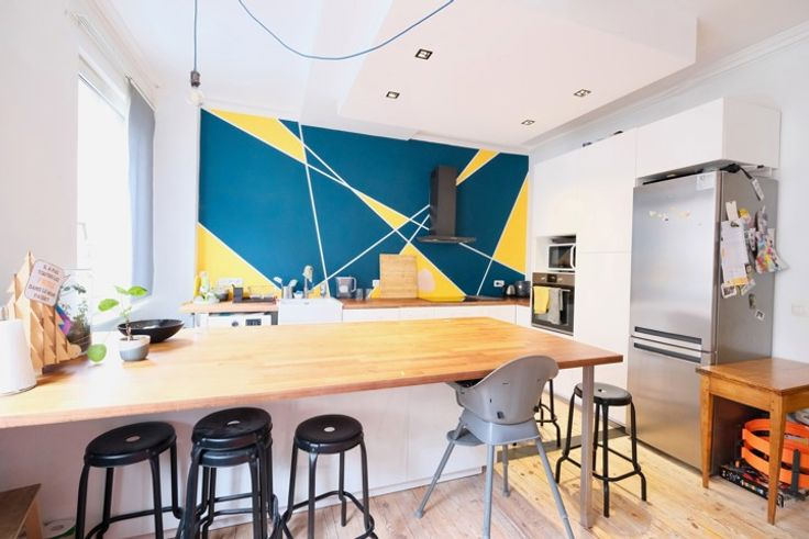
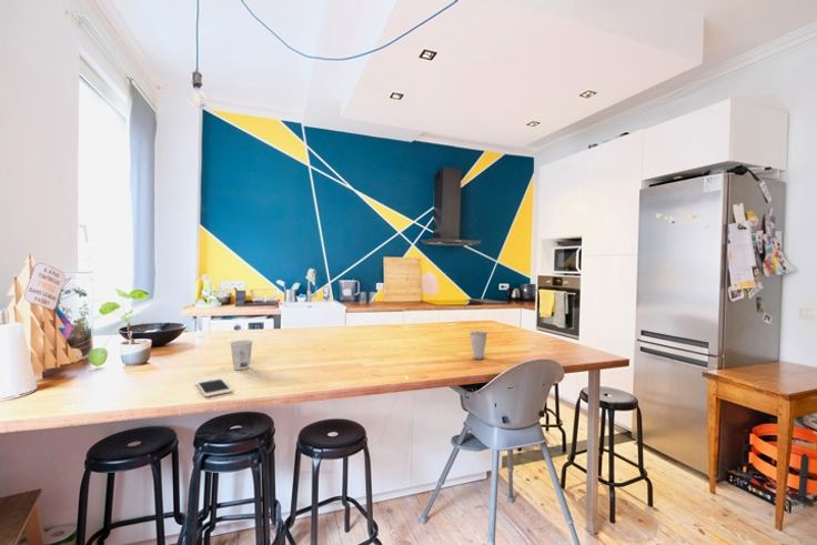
+ cup (477, 344)
+ cup (241, 354)
+ cell phone (213, 386)
